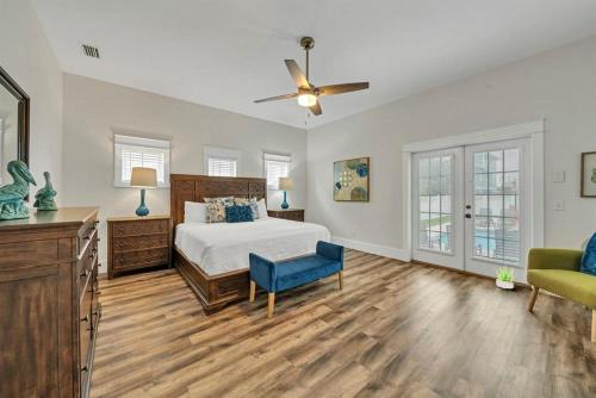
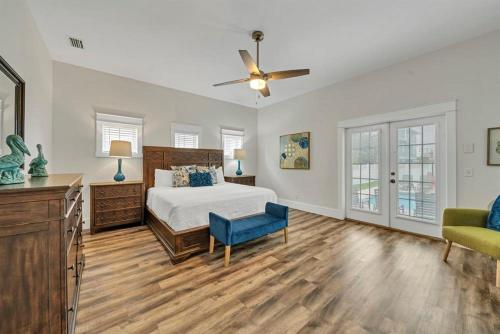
- potted plant (504, 275)
